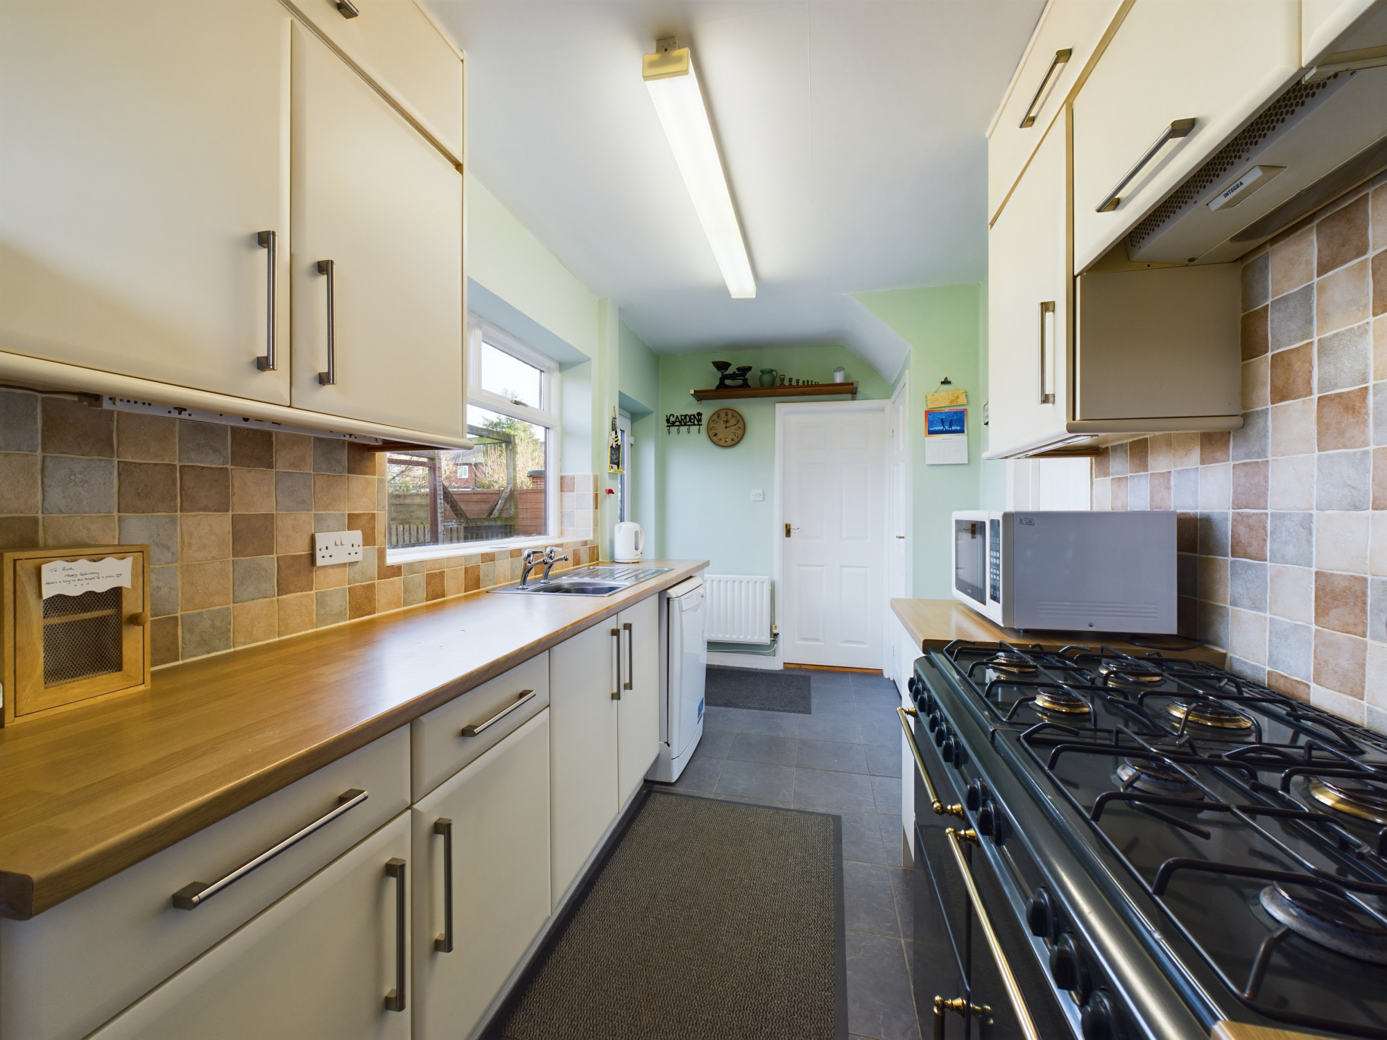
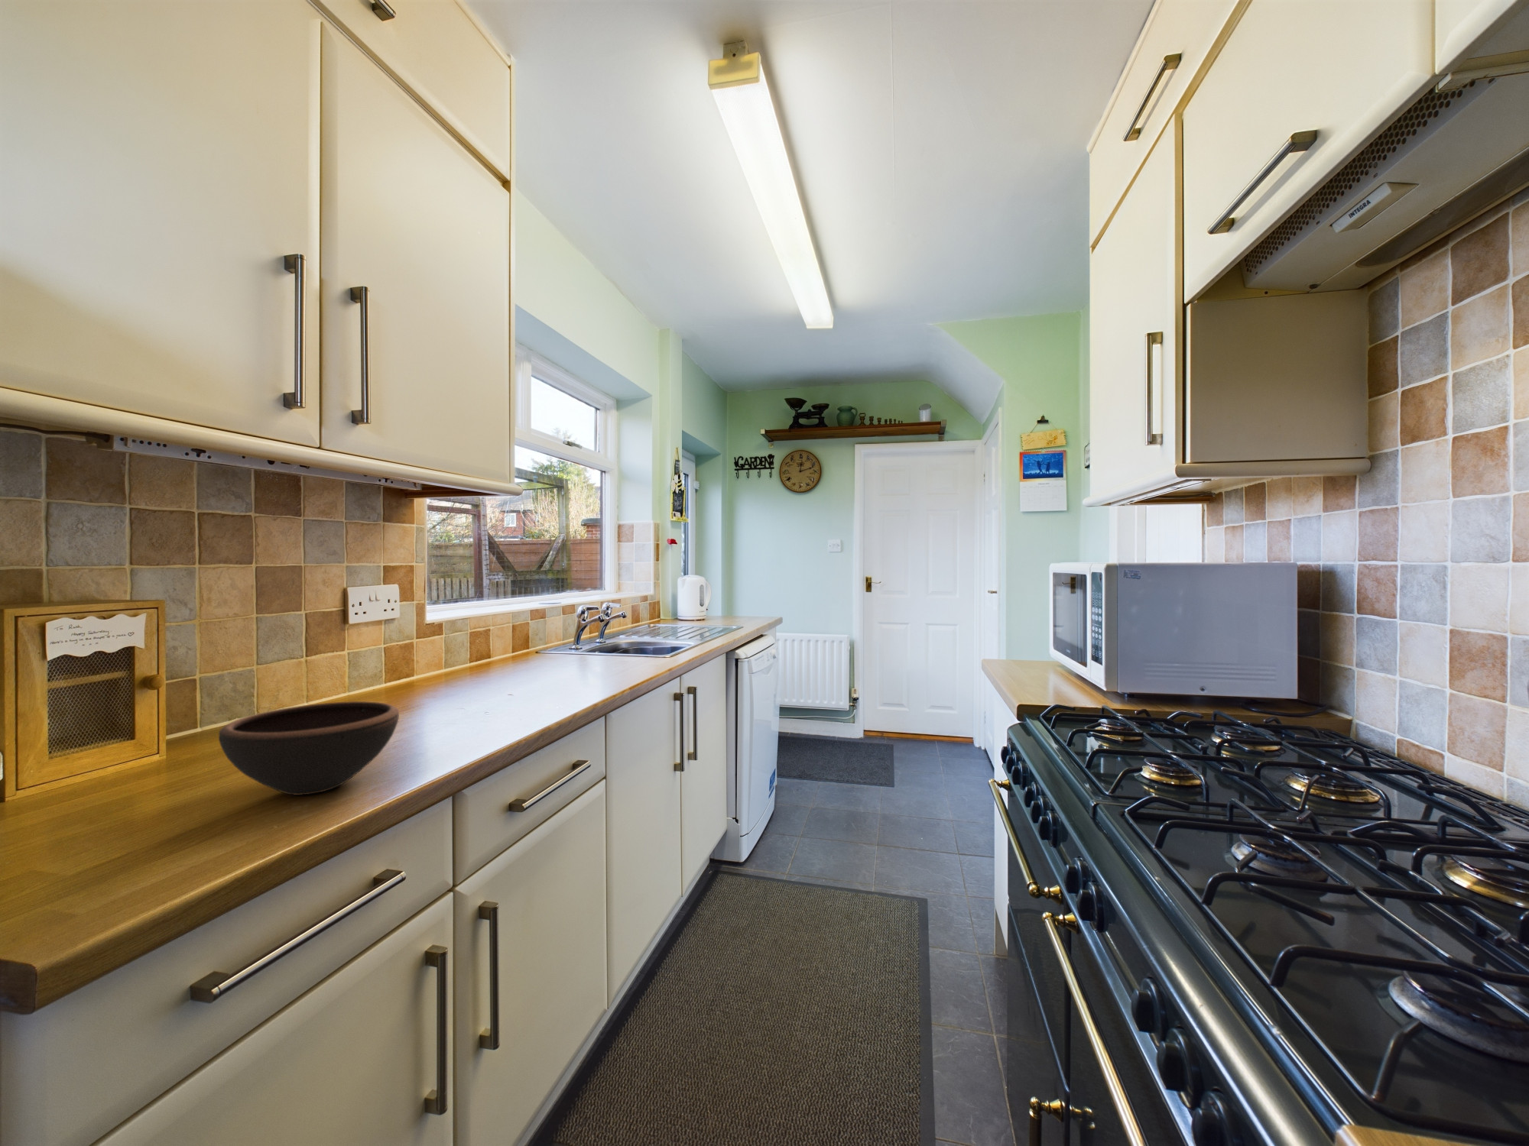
+ bowl (315, 751)
